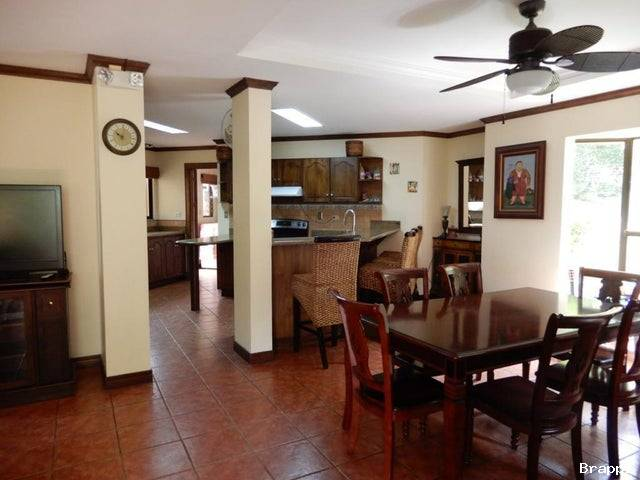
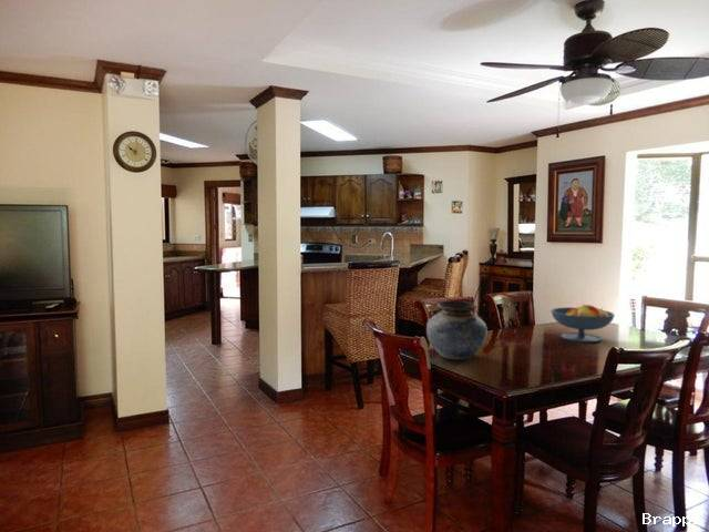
+ vase (455, 329)
+ fruit bowl (582, 320)
